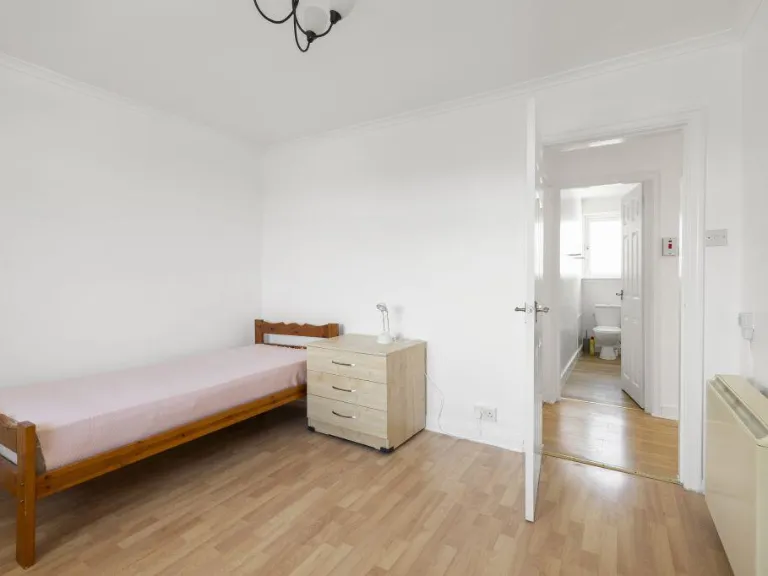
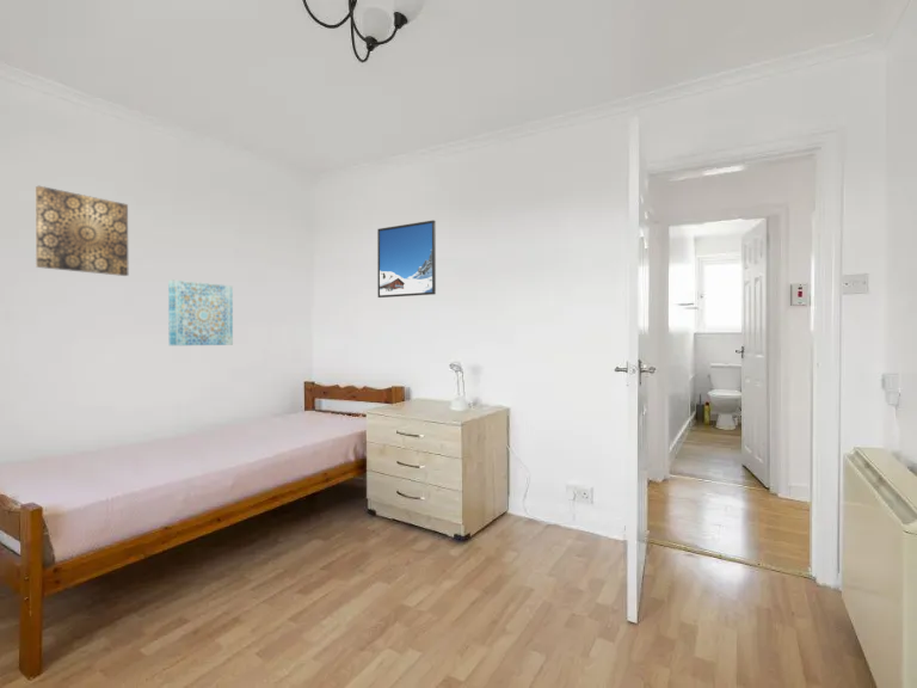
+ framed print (405, 260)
+ wall art (85, 233)
+ wall art (202, 314)
